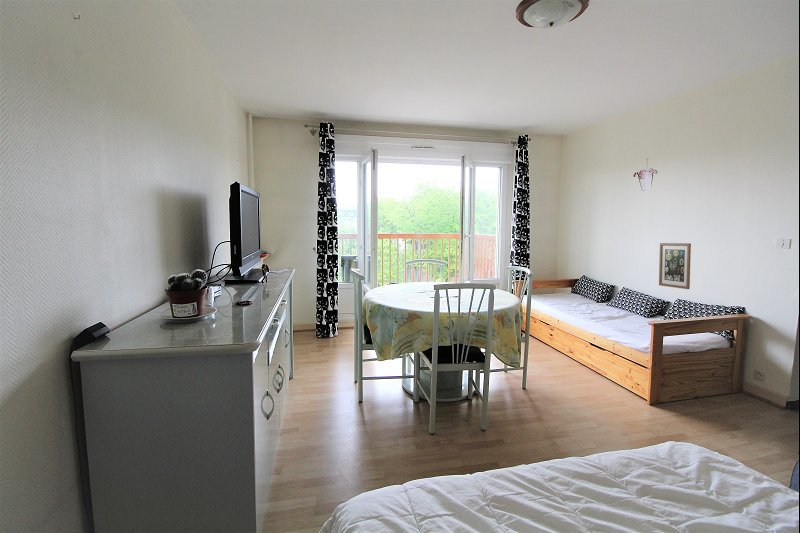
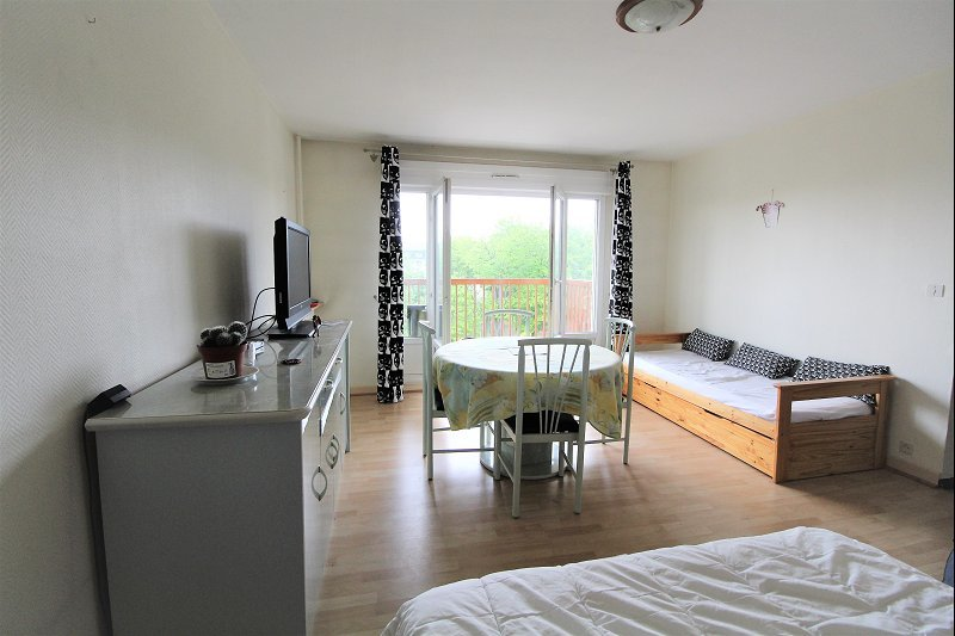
- wall art (674, 265)
